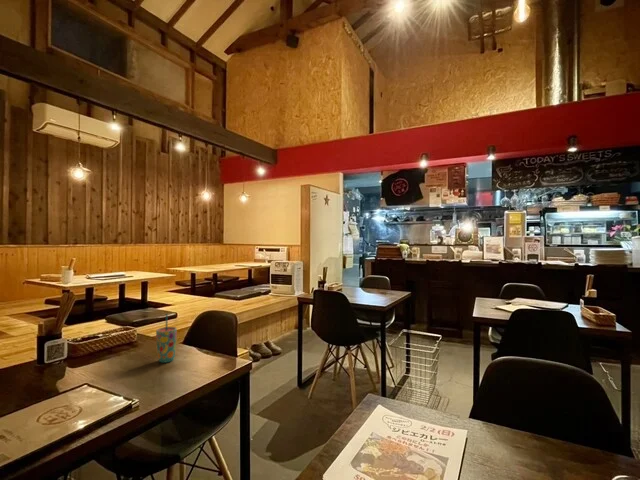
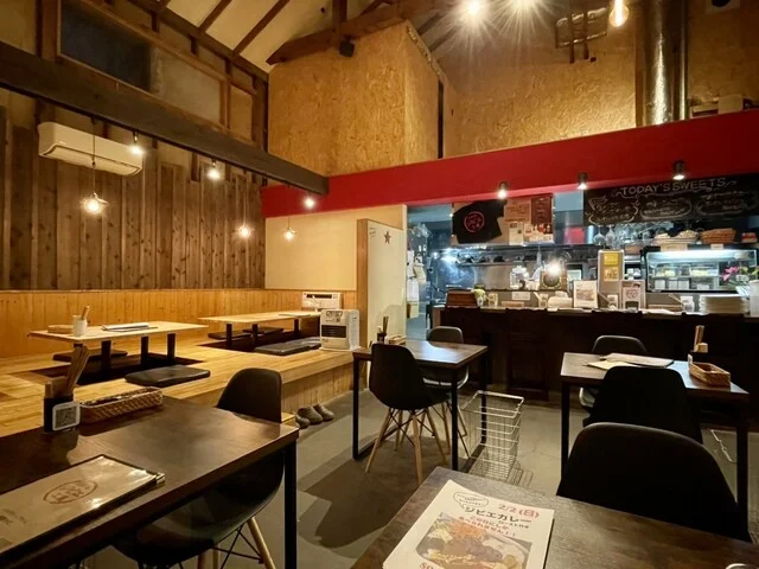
- cup (166, 337)
